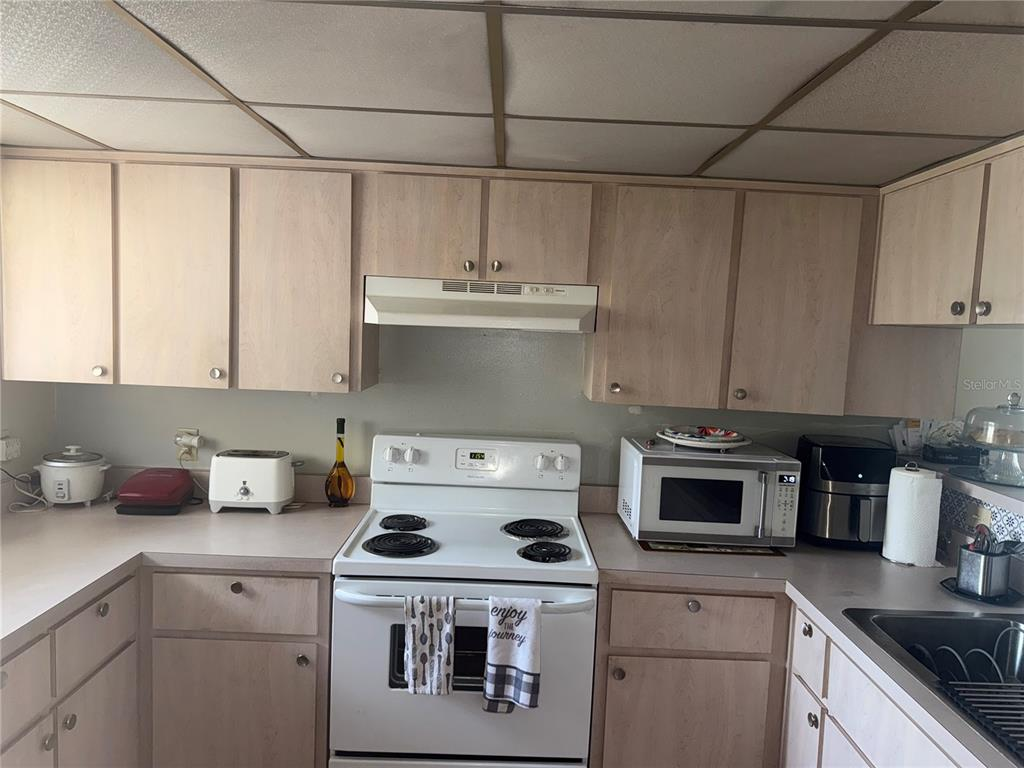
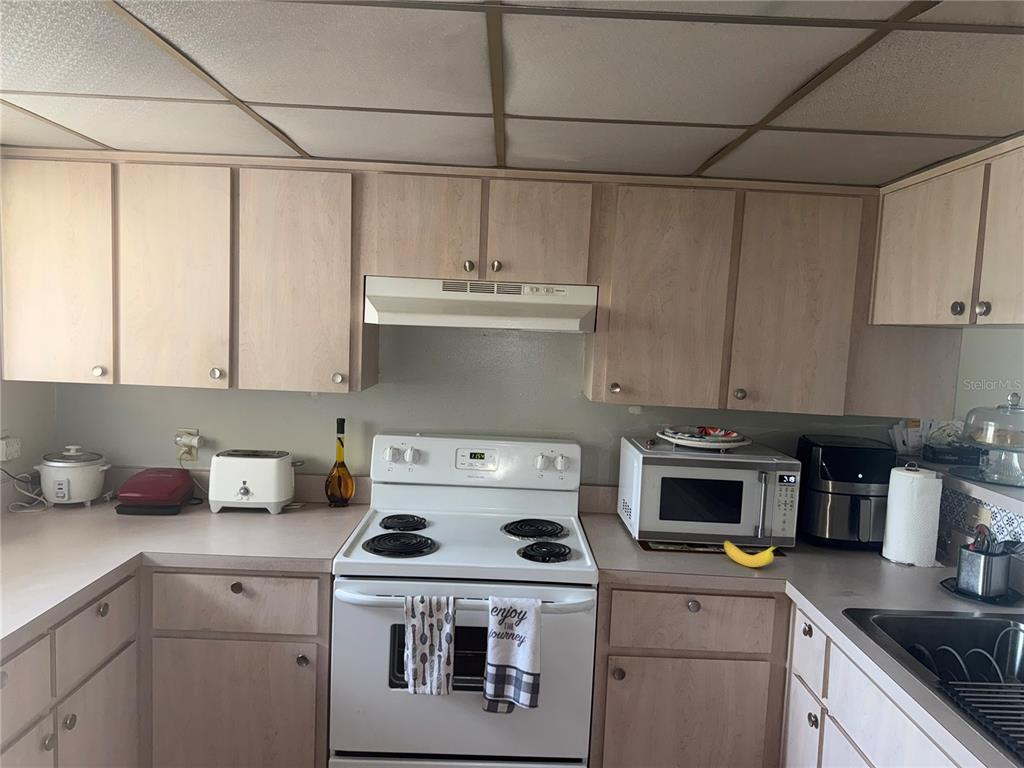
+ banana (750, 555)
